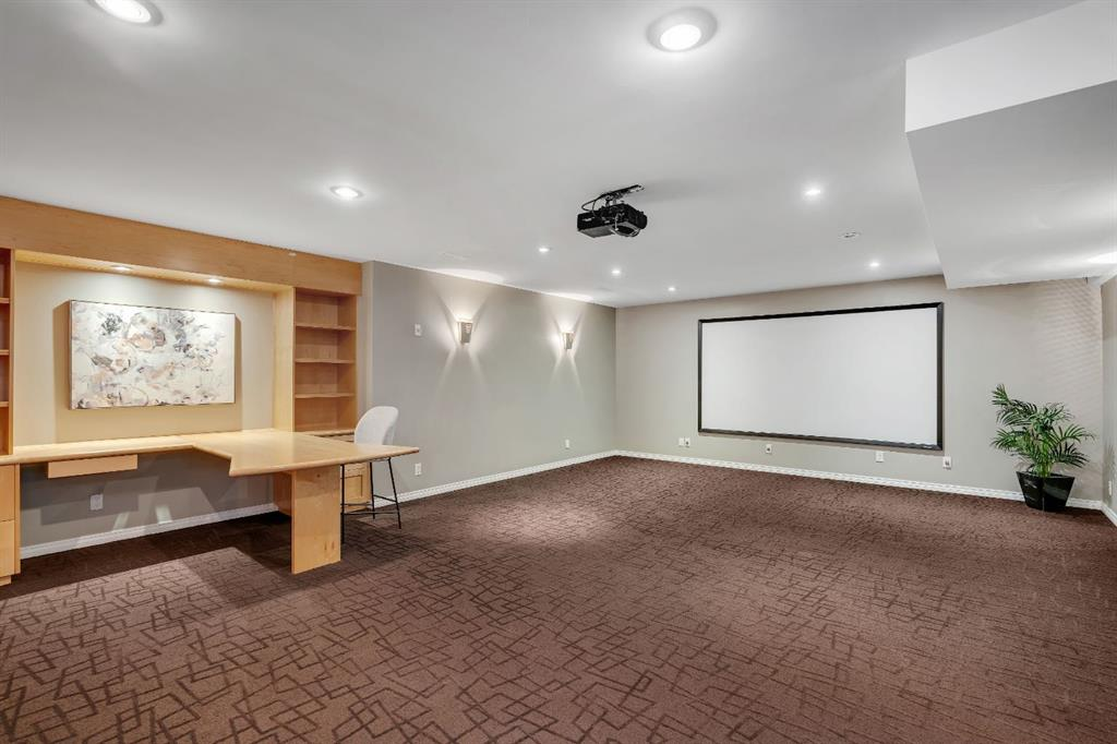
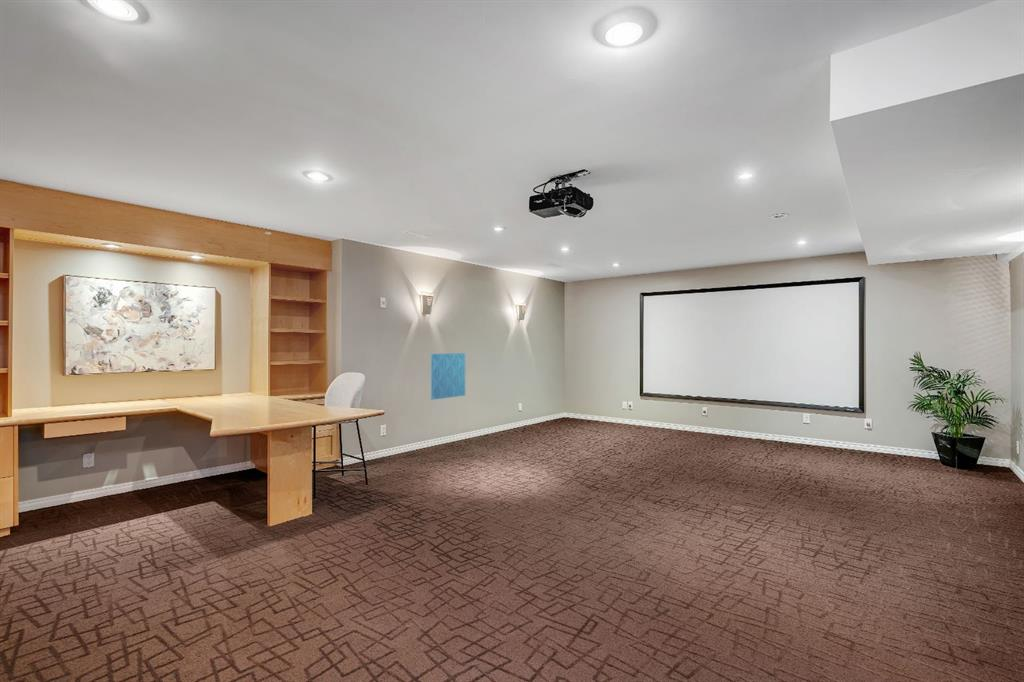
+ acoustic panel (448, 375)
